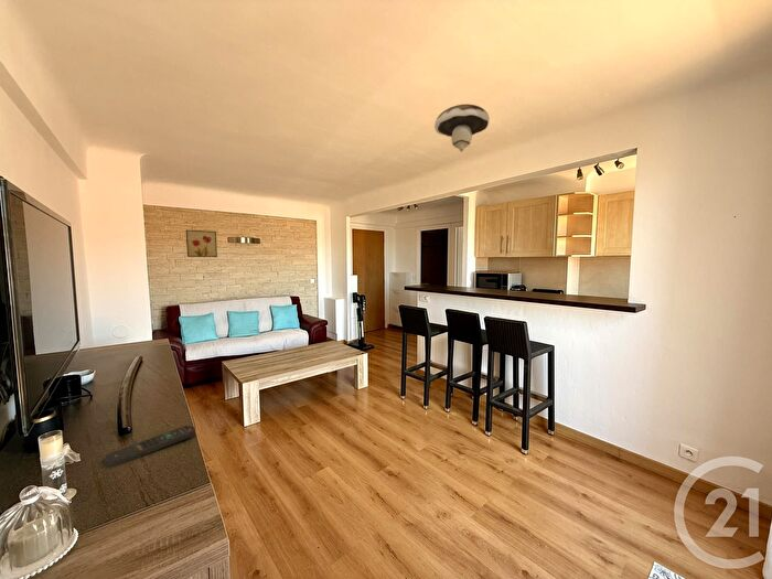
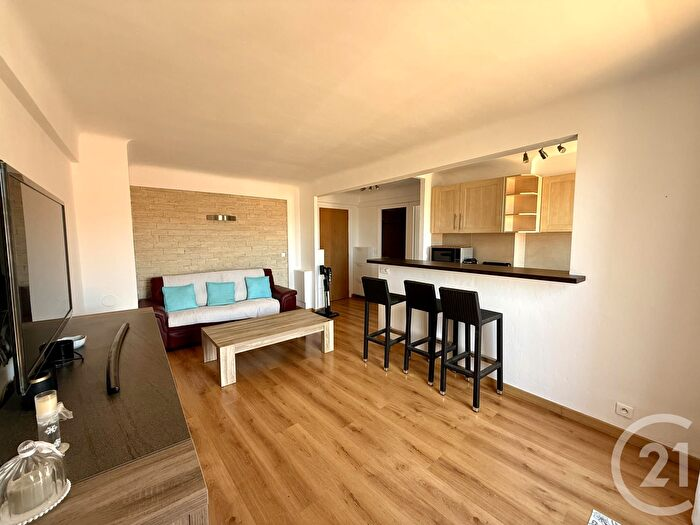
- remote control (153, 443)
- mushroom (461, 130)
- wall art (202, 244)
